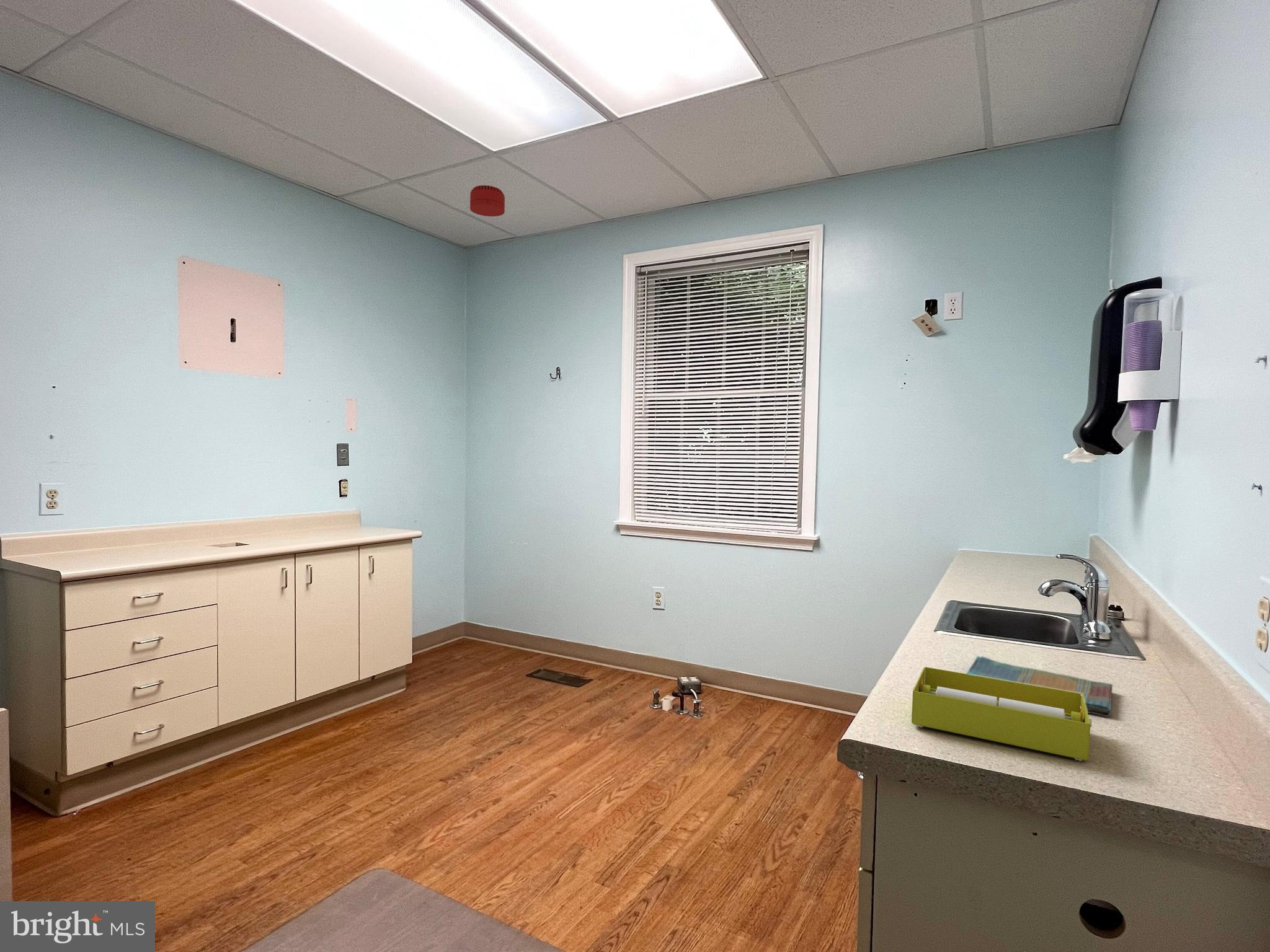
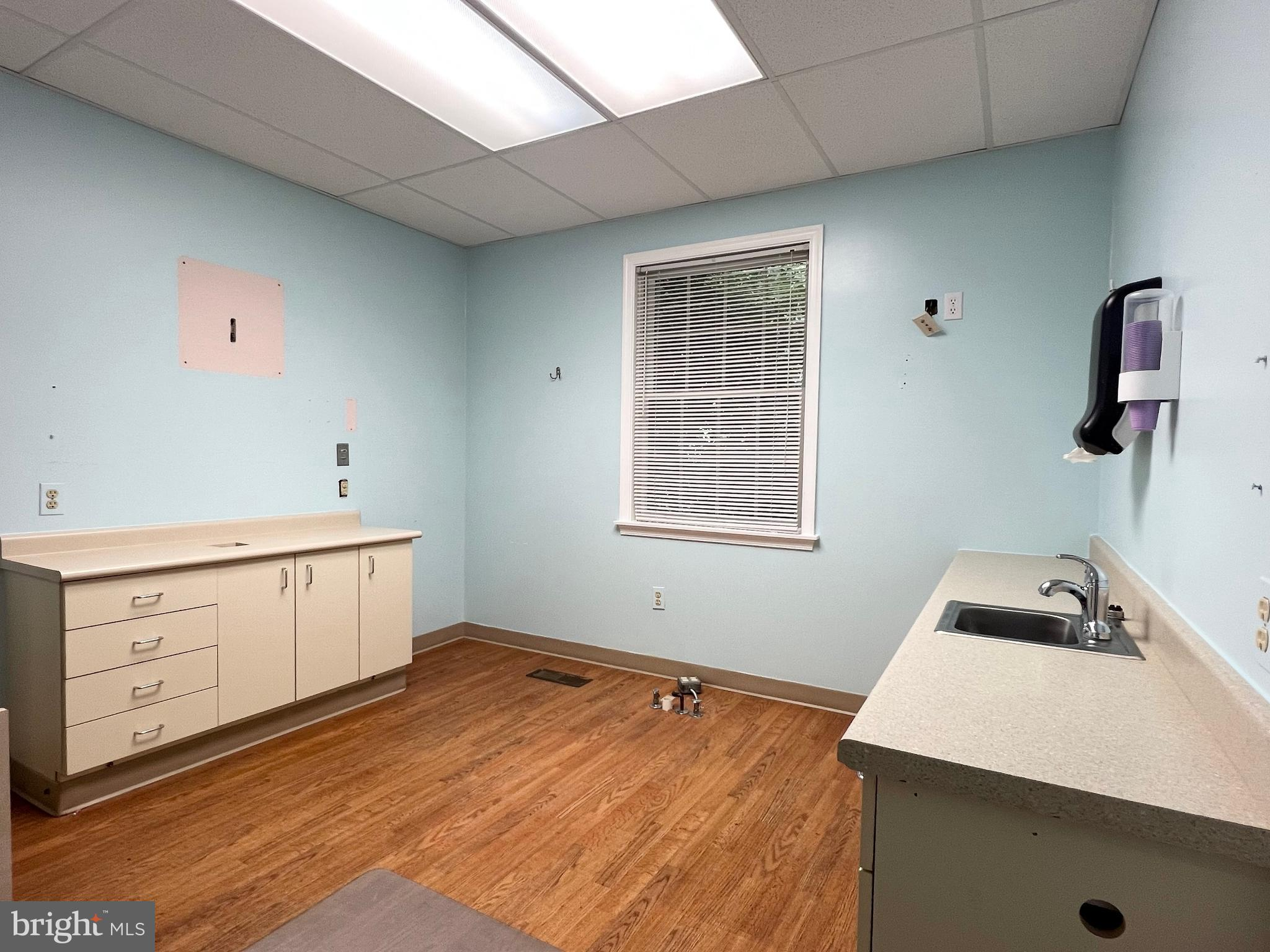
- dish towel (1036, 682)
- smoke detector (487, 200)
- tissue box (997, 710)
